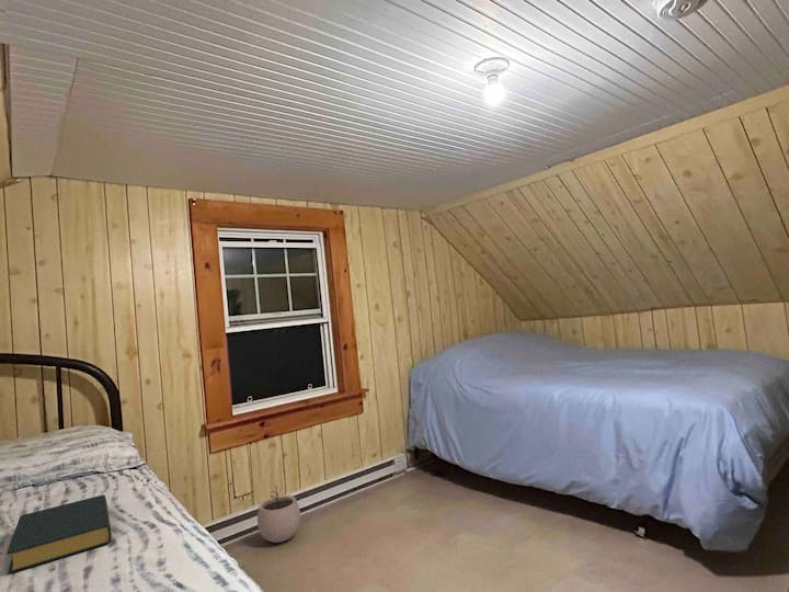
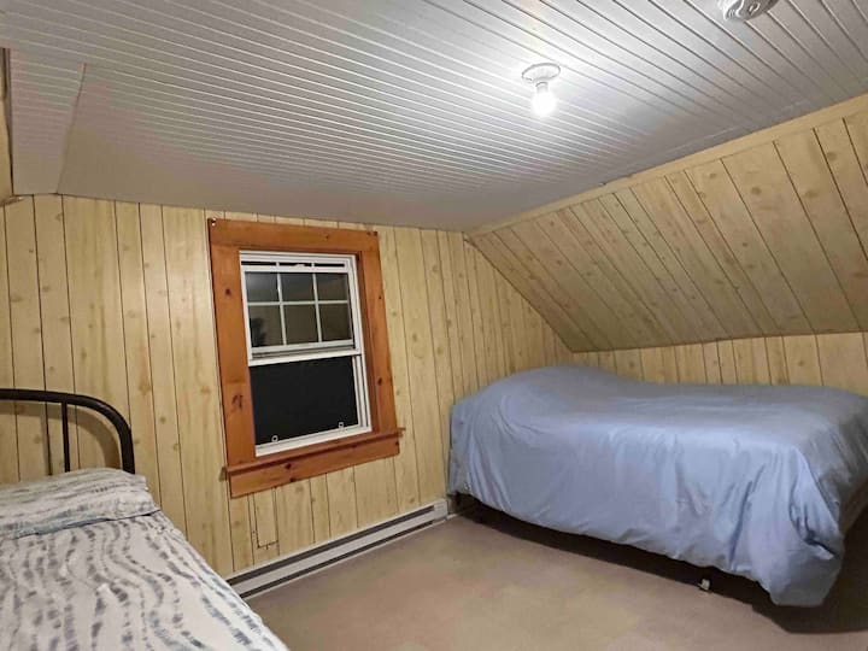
- hardback book (64, 528)
- plant pot (278, 512)
